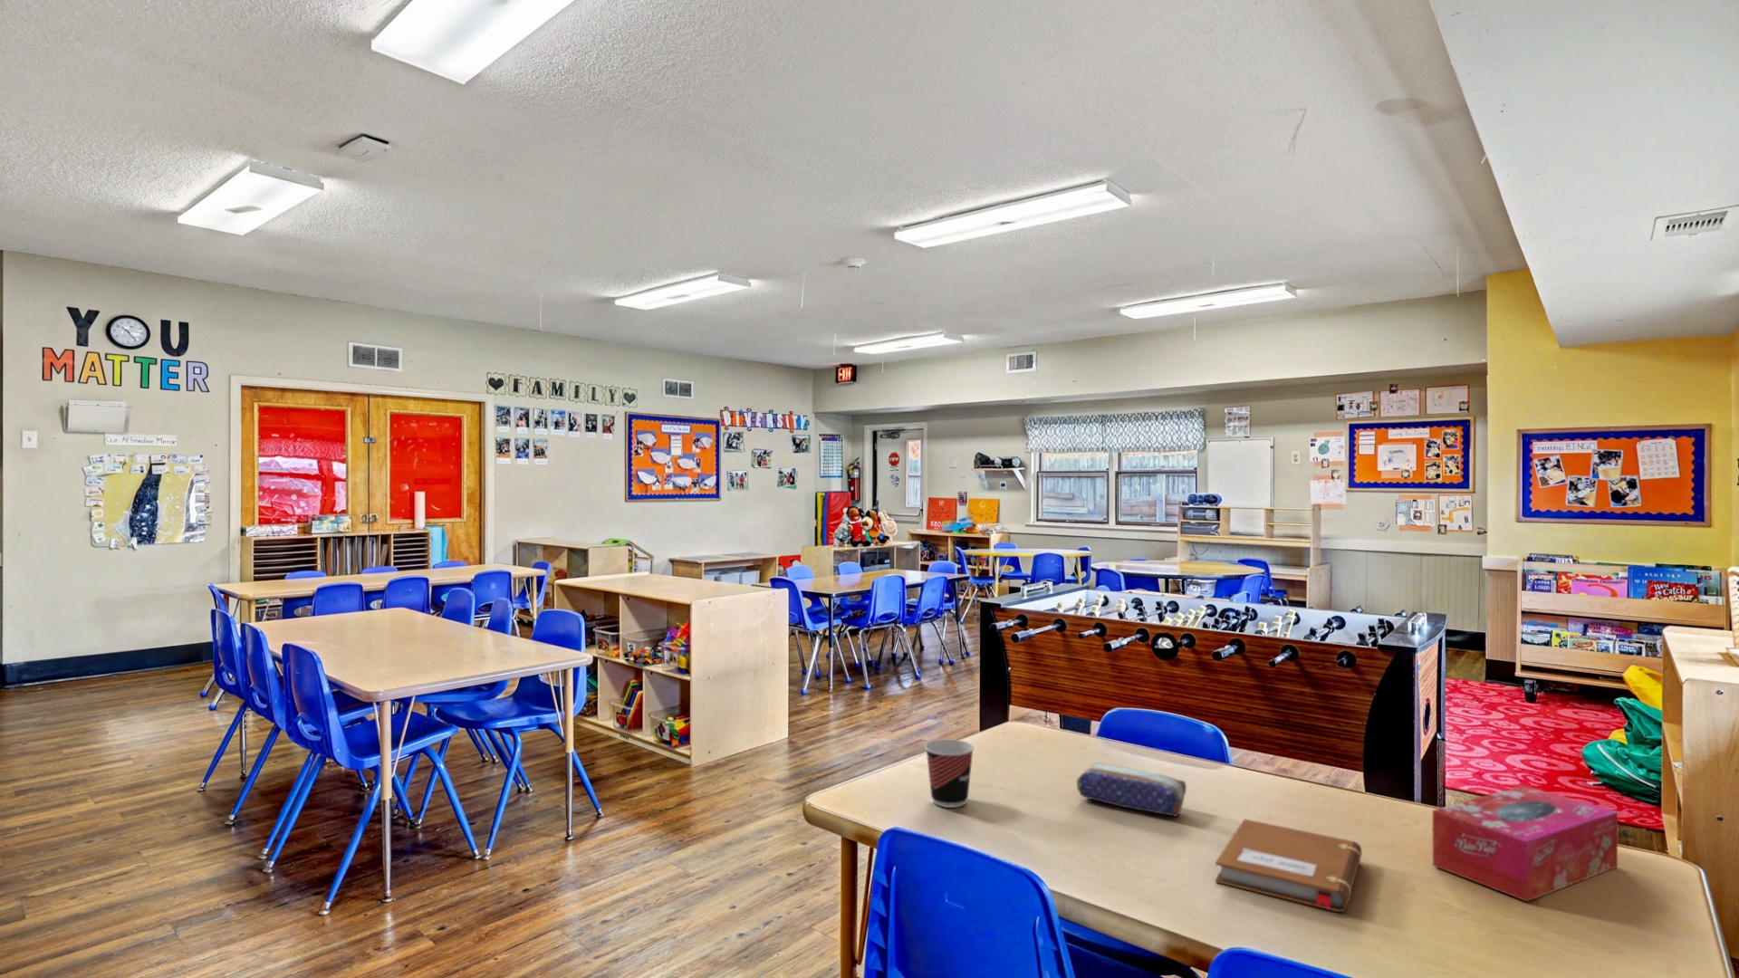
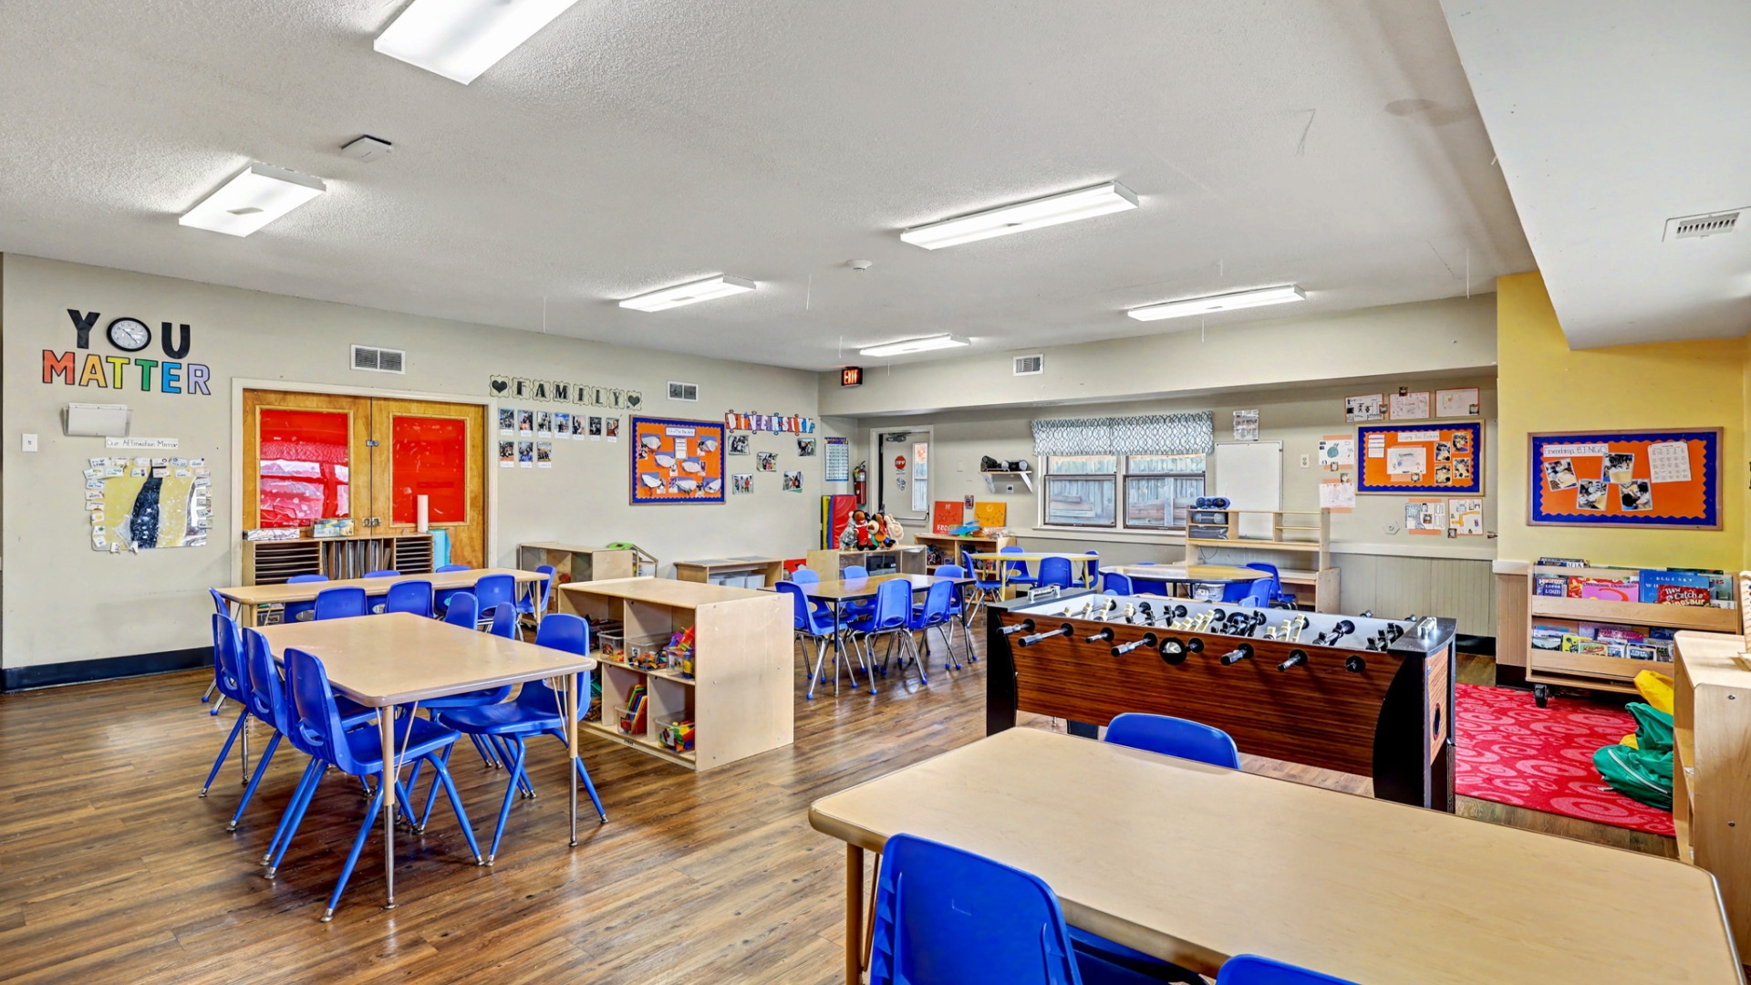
- tissue box (1524, 838)
- cup (950, 774)
- notebook (1290, 863)
- pencil case (1130, 787)
